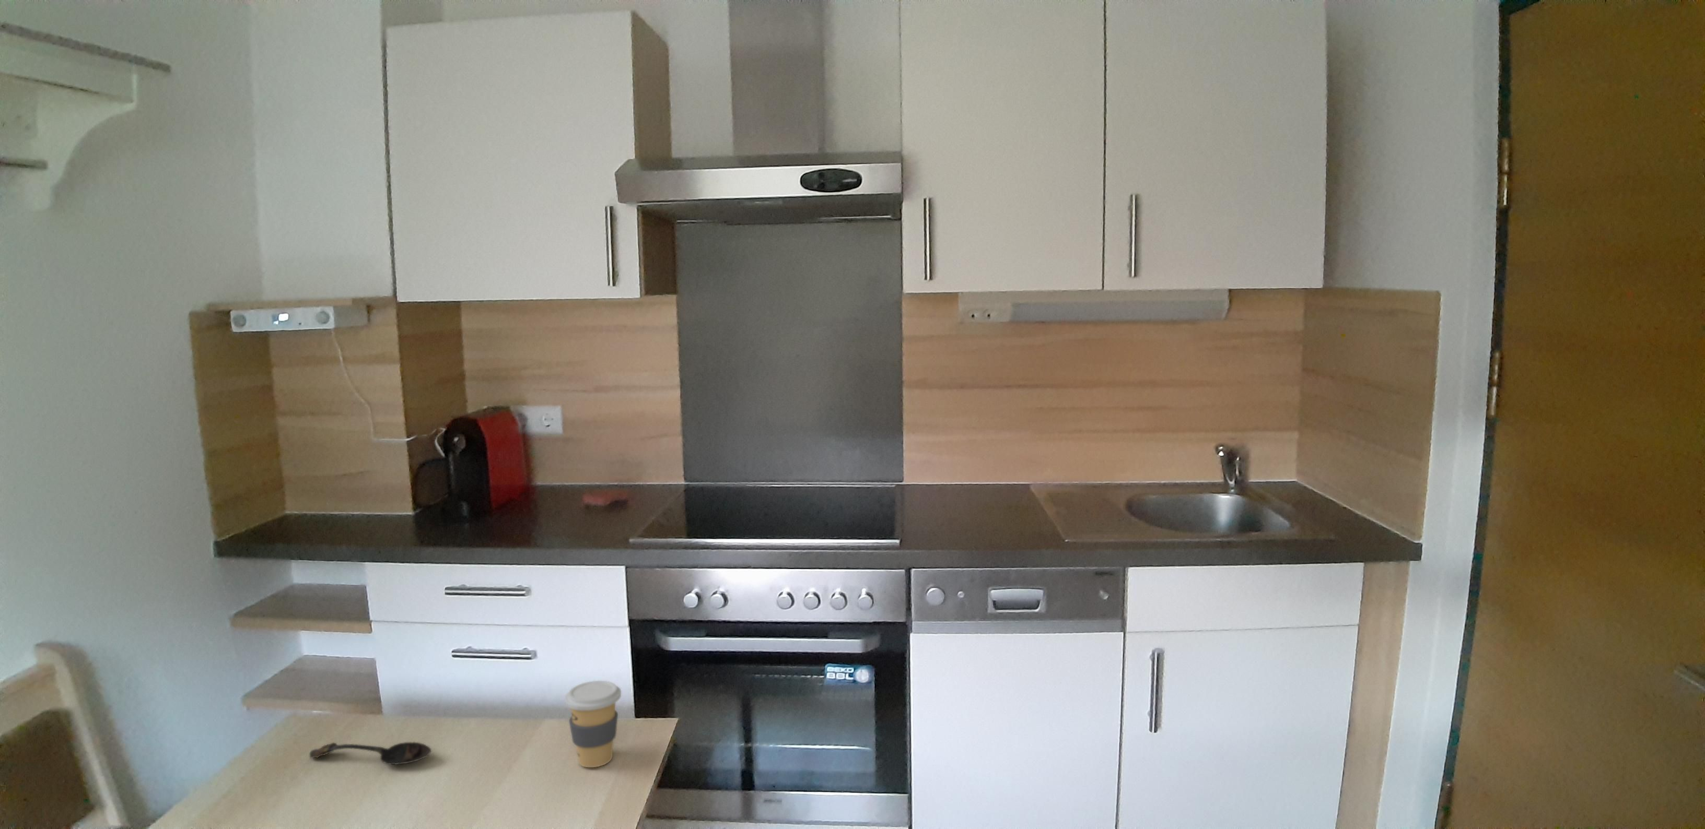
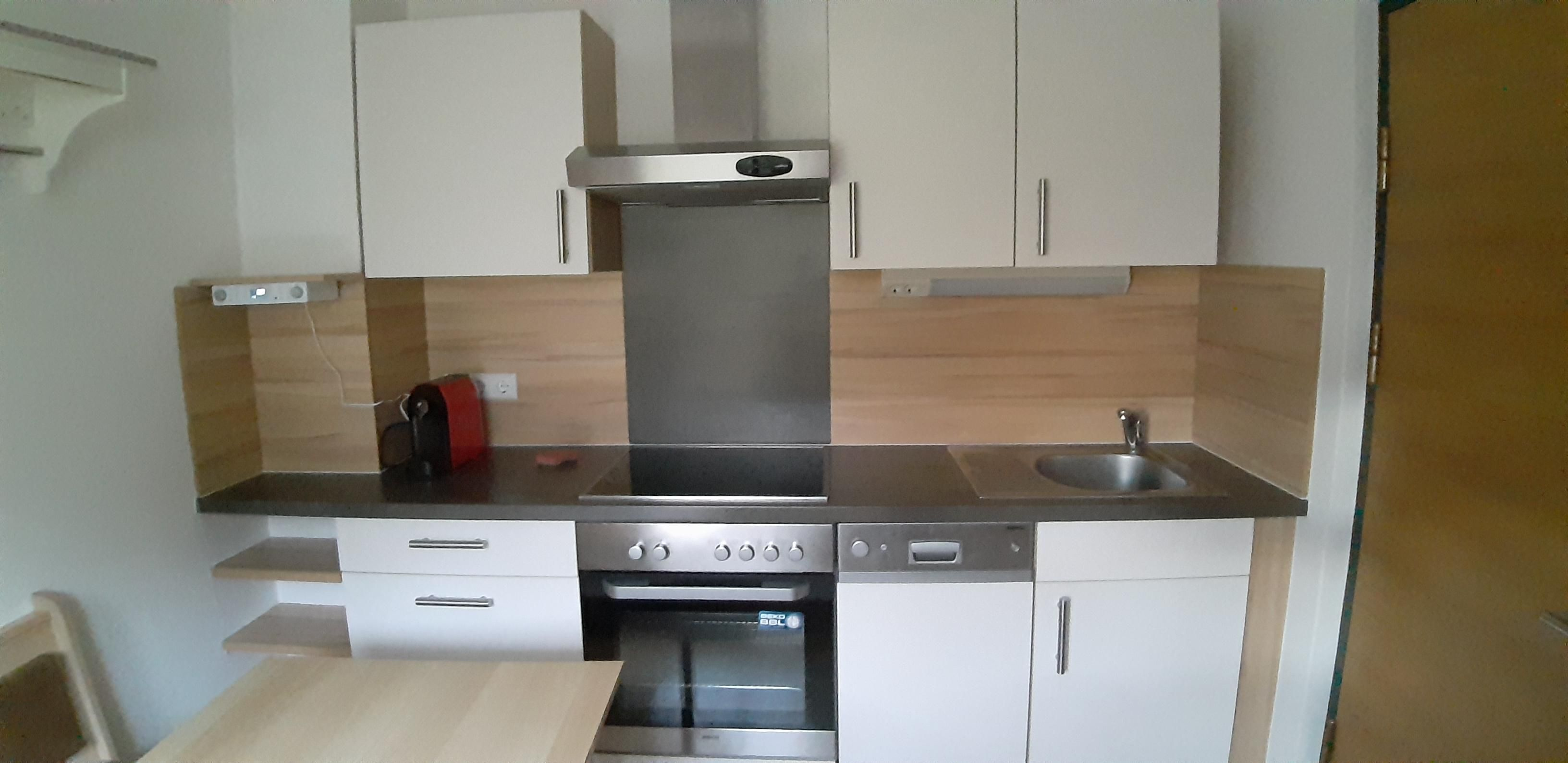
- coffee cup (594, 725)
- spoon (371, 751)
